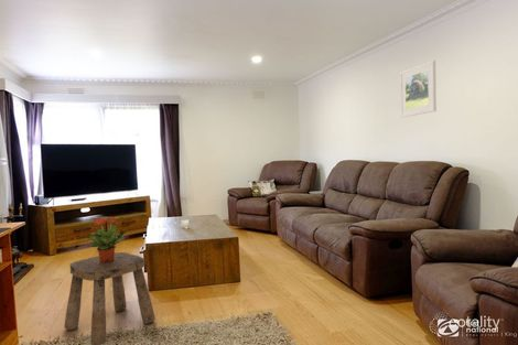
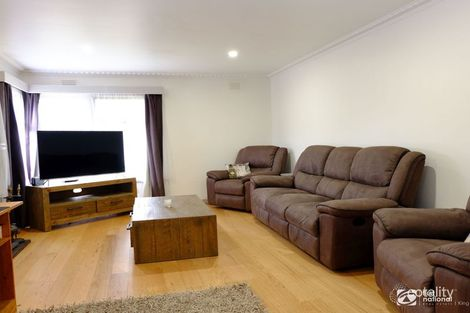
- stool (112, 292)
- potted plant (107, 238)
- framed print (417, 90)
